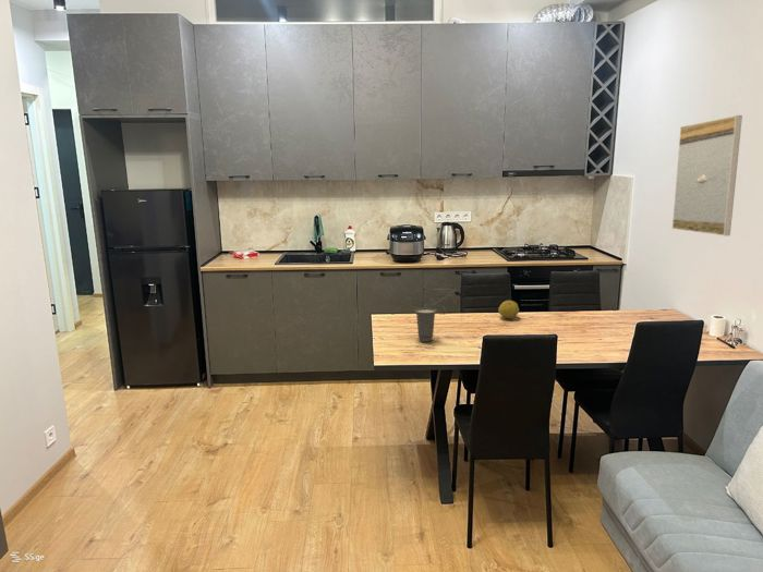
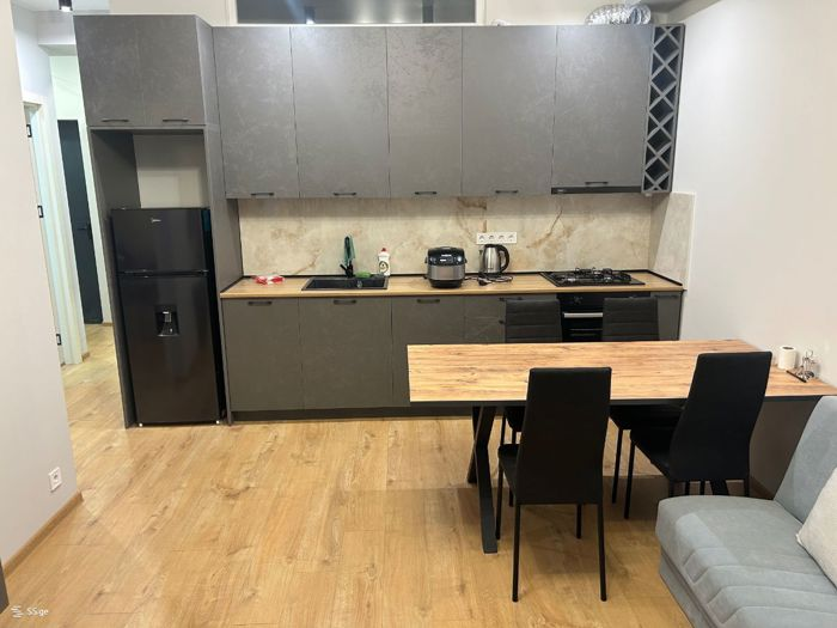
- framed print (703, 178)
- fruit (508, 309)
- cup (425, 325)
